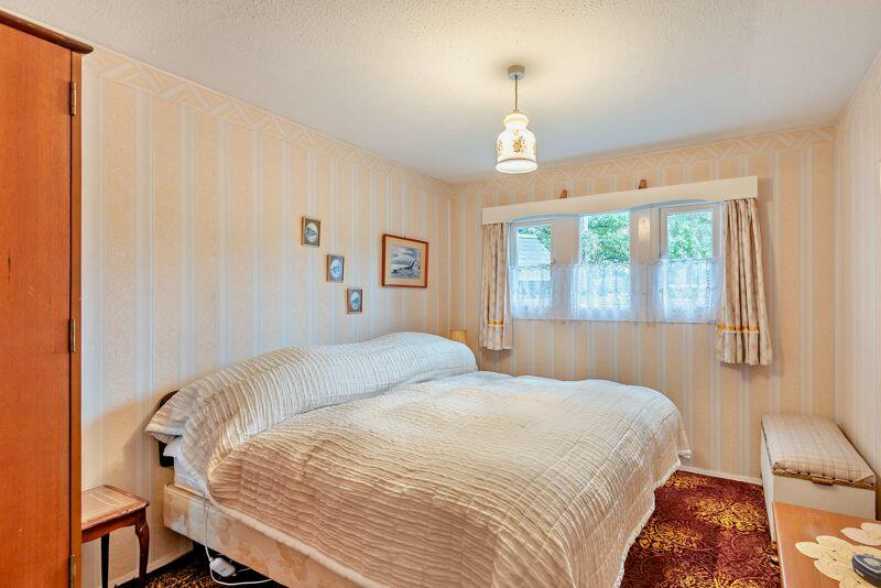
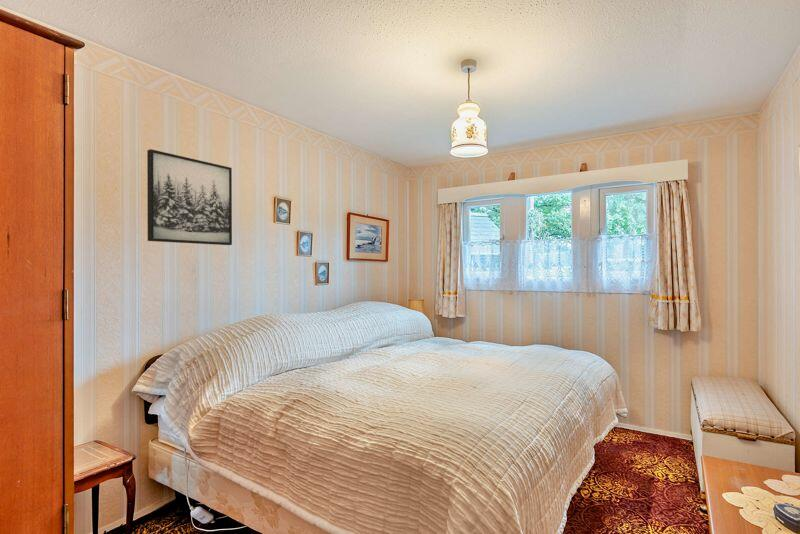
+ wall art (193, 201)
